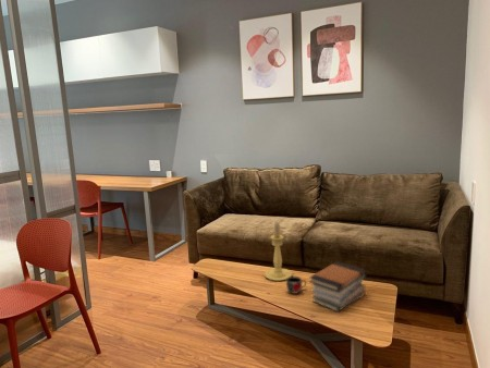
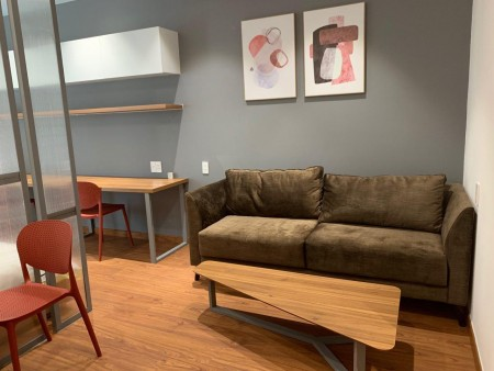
- book stack (338, 285)
- mug (296, 284)
- candle holder (277, 248)
